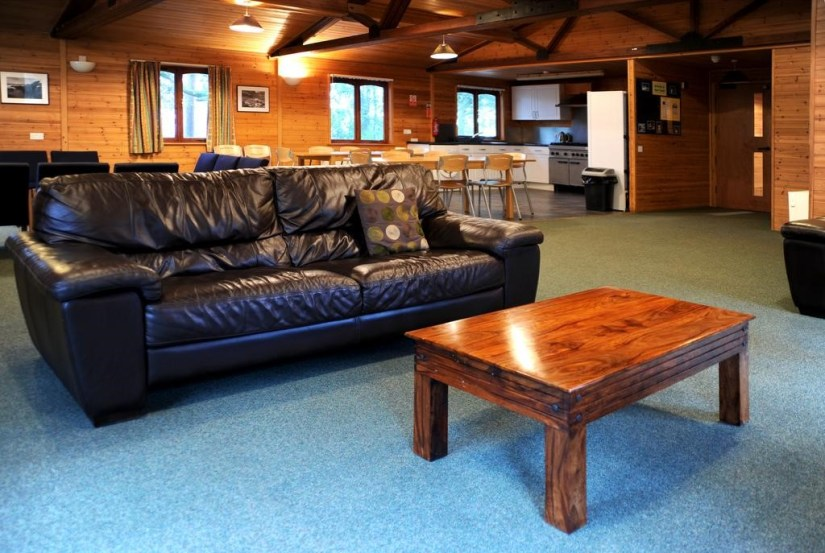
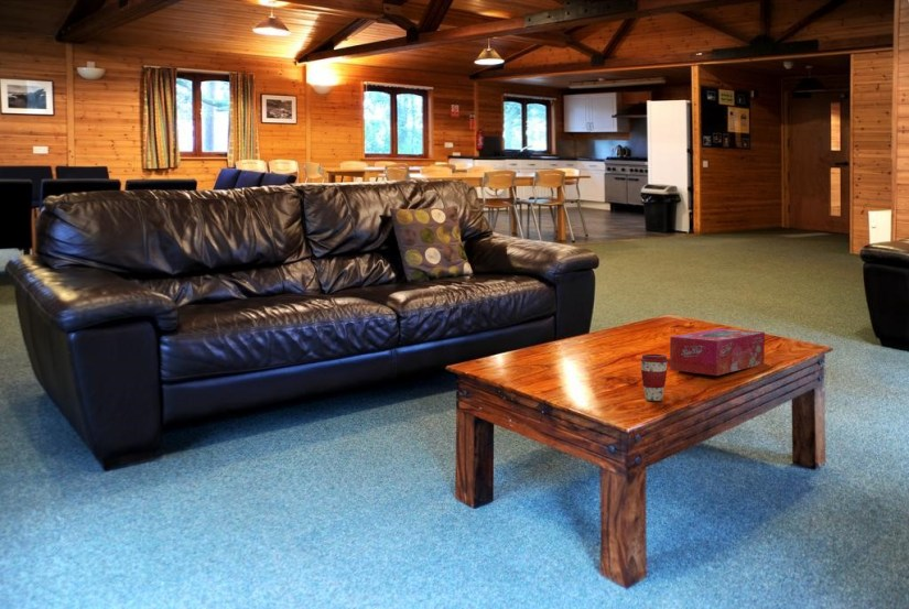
+ coffee cup (653, 377)
+ tissue box (717, 350)
